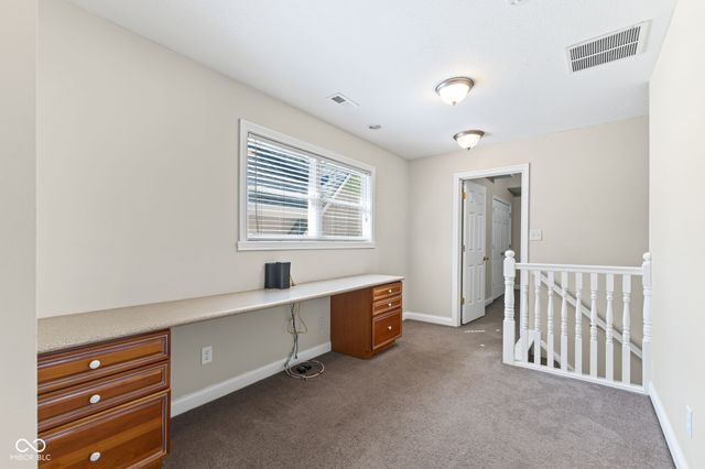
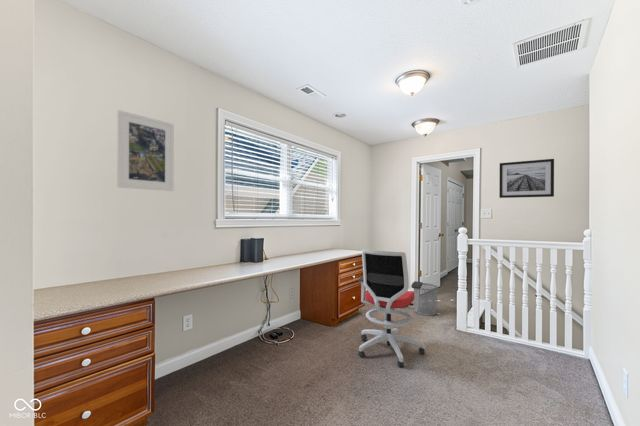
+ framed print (147, 153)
+ office chair (389, 298)
+ waste bin (425, 299)
+ wall art (525, 179)
